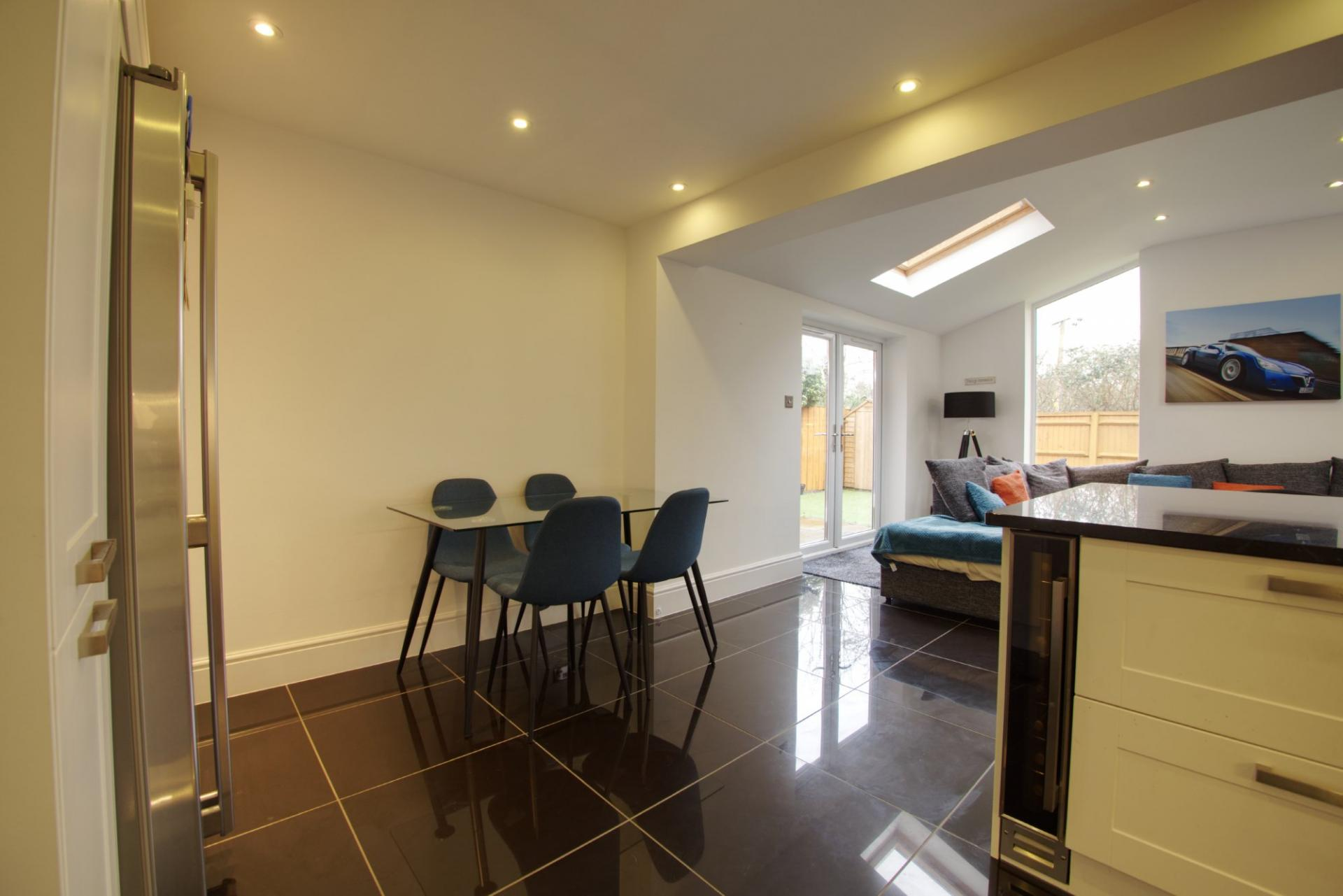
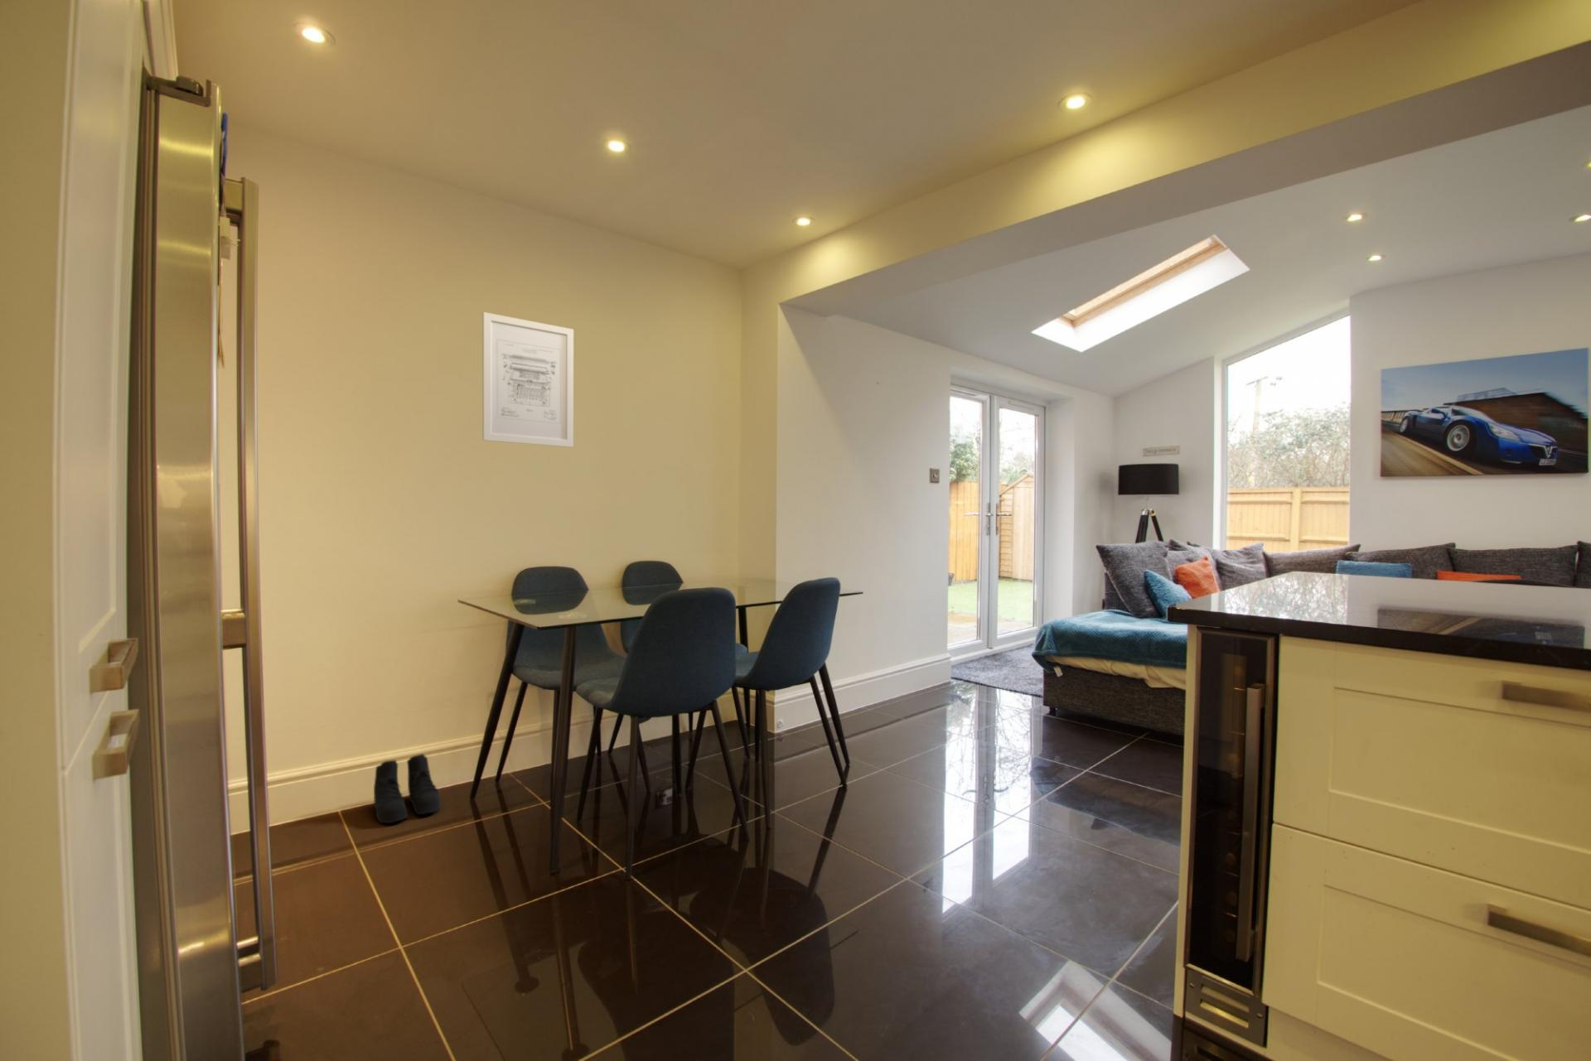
+ wall art (530, 381)
+ boots (408, 784)
